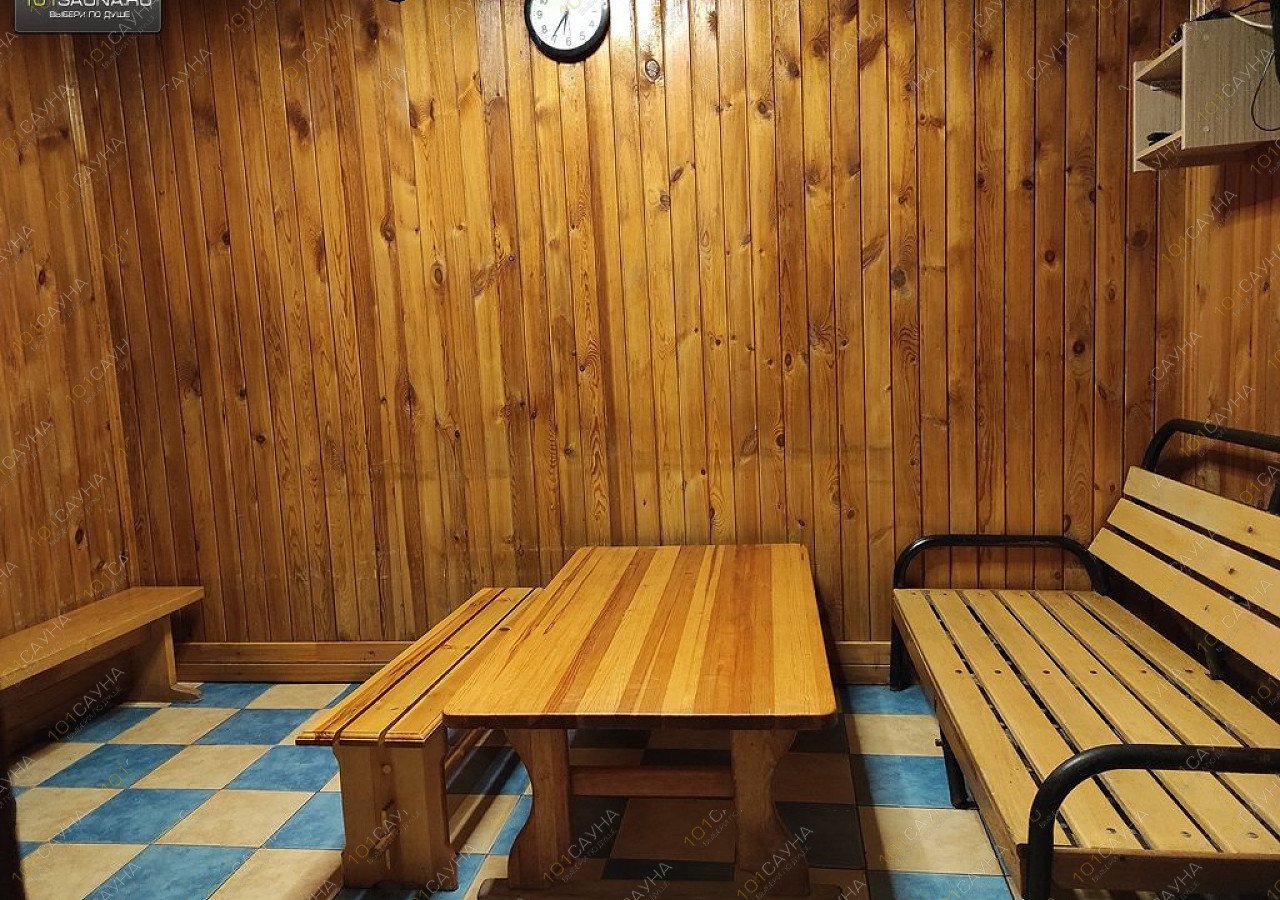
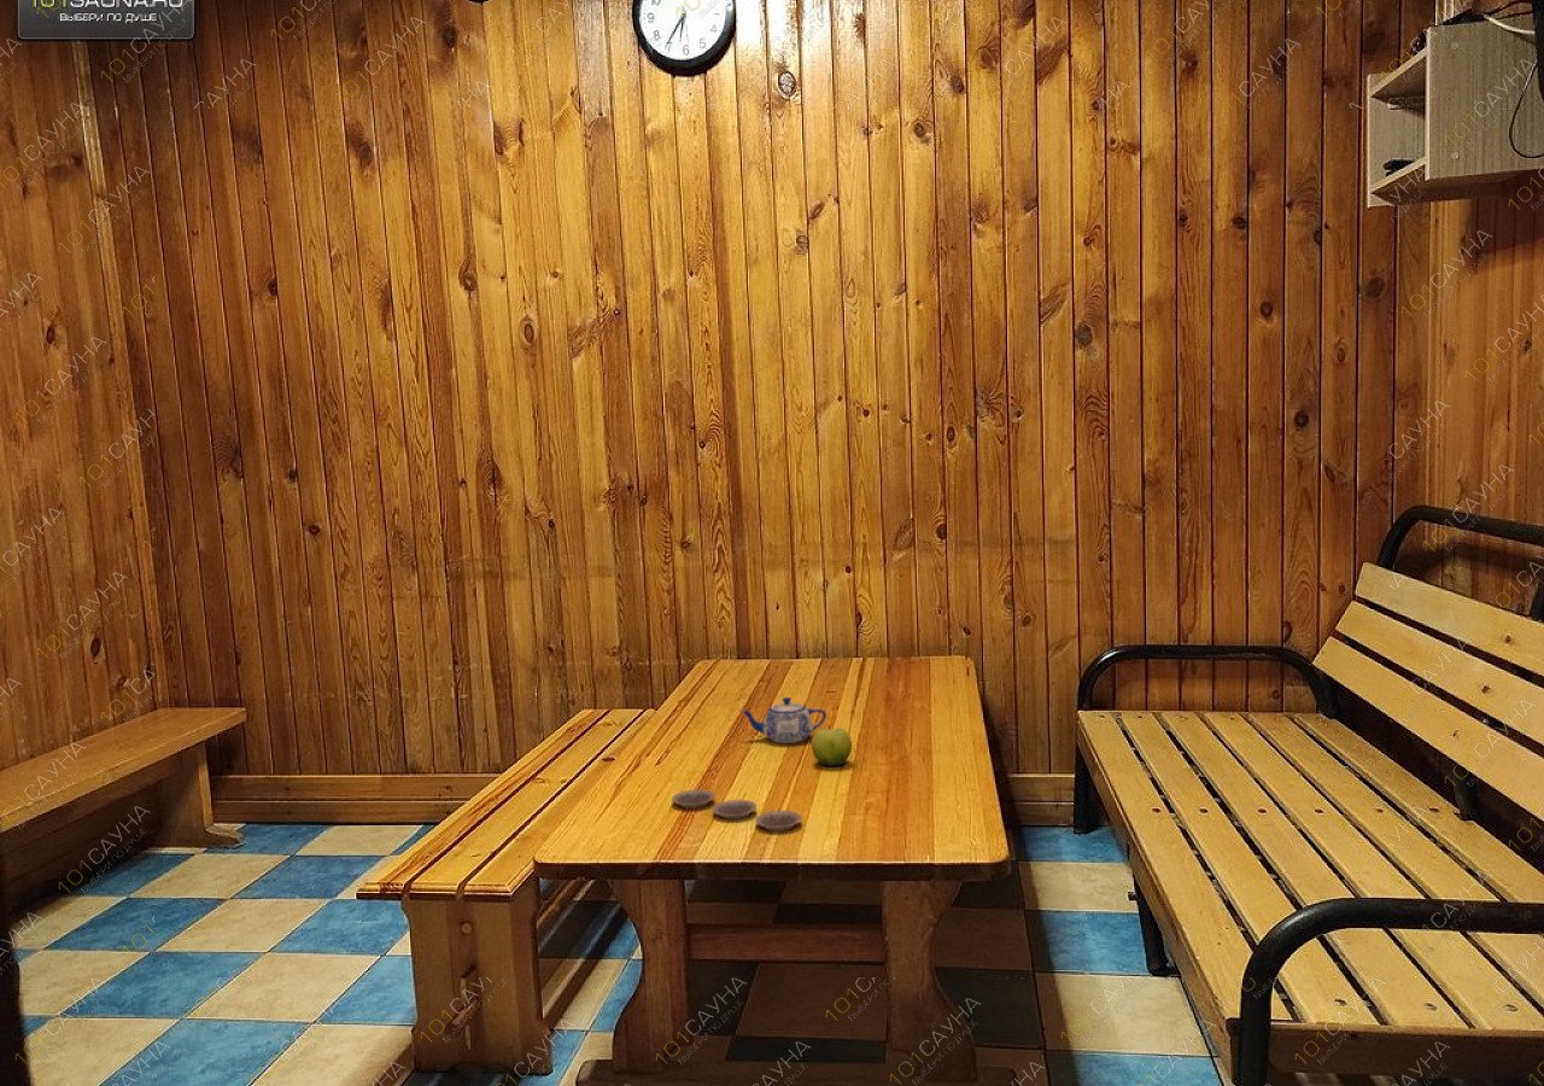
+ fruit (831, 745)
+ plate (735, 811)
+ teapot (783, 718)
